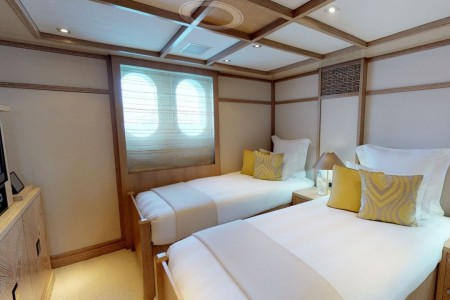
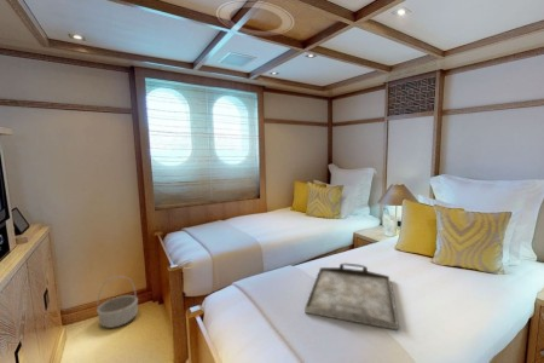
+ basket (117, 298)
+ serving tray (351, 288)
